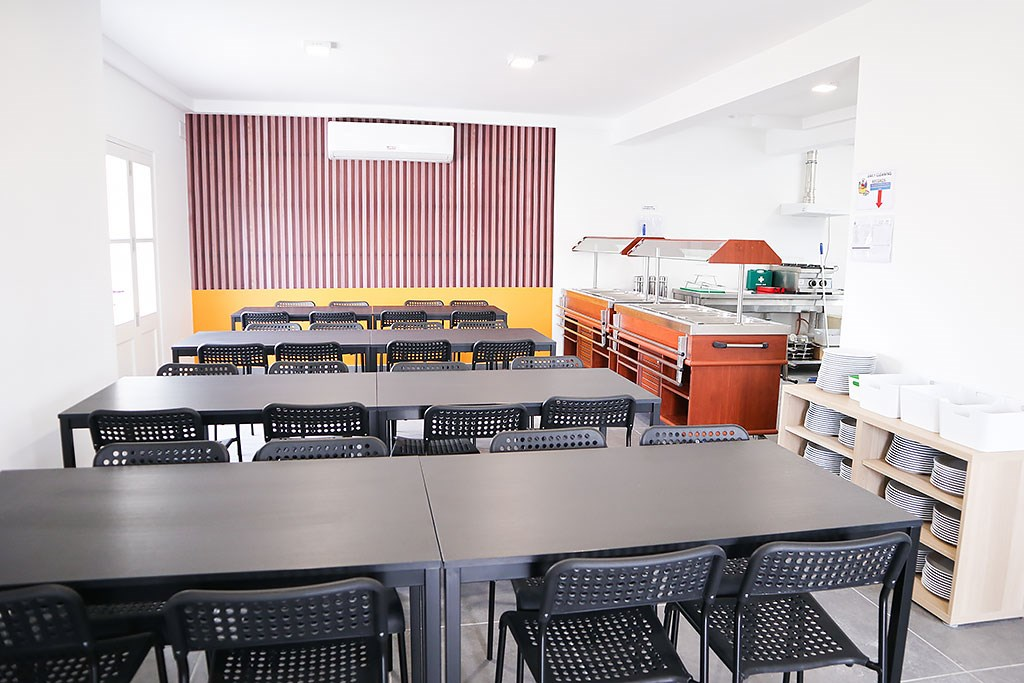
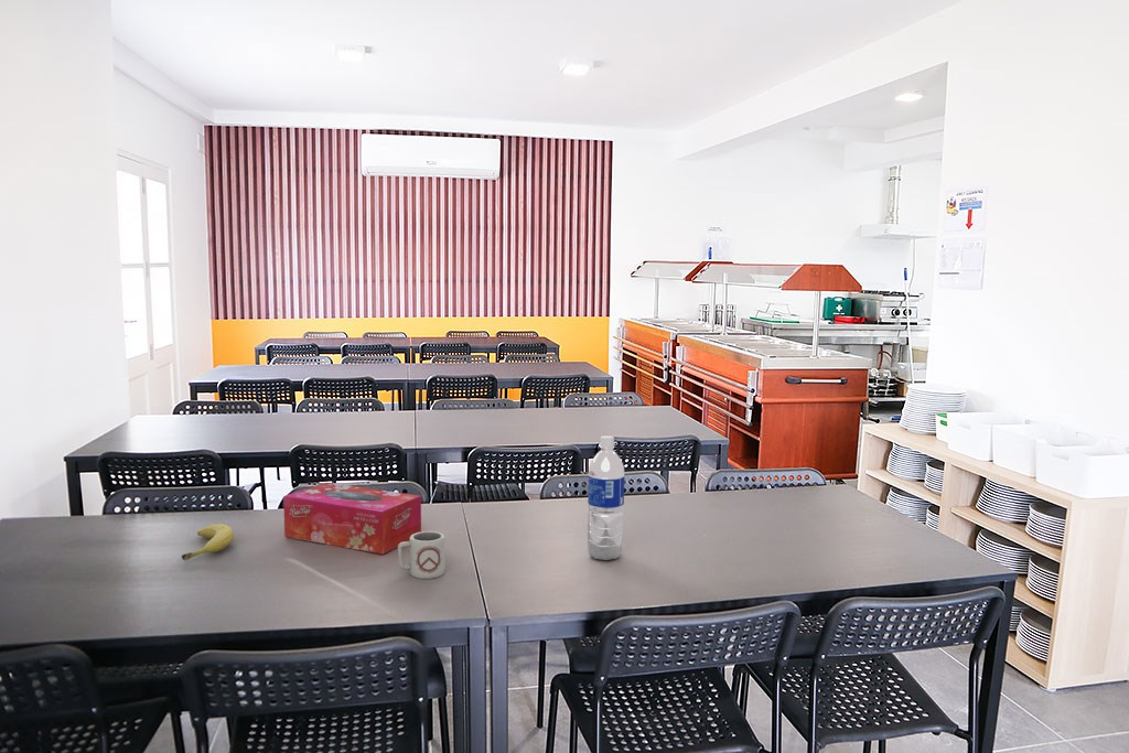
+ fruit (211, 539)
+ cup (421, 555)
+ tissue box (353, 516)
+ water bottle (605, 496)
